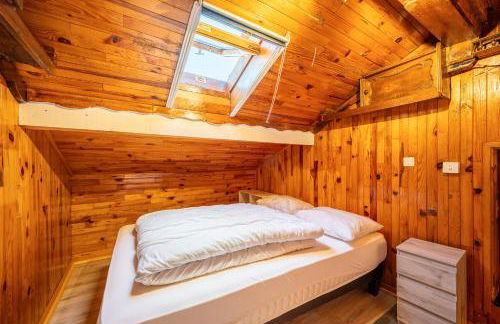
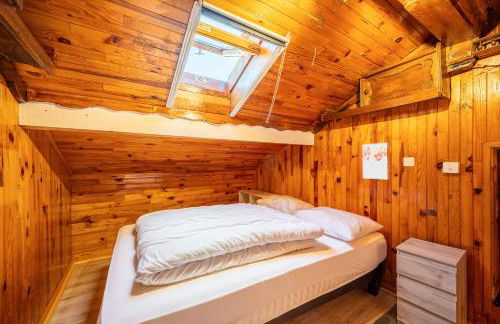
+ wall art (375, 161)
